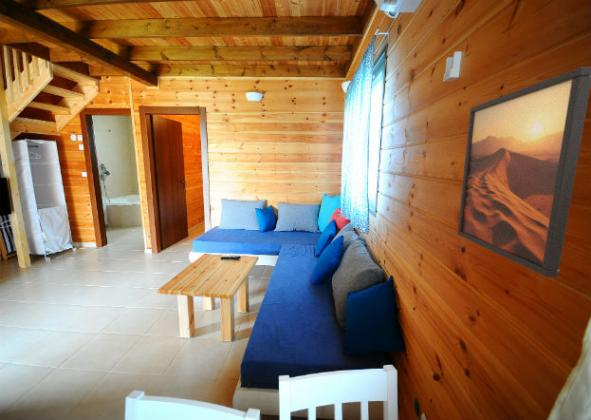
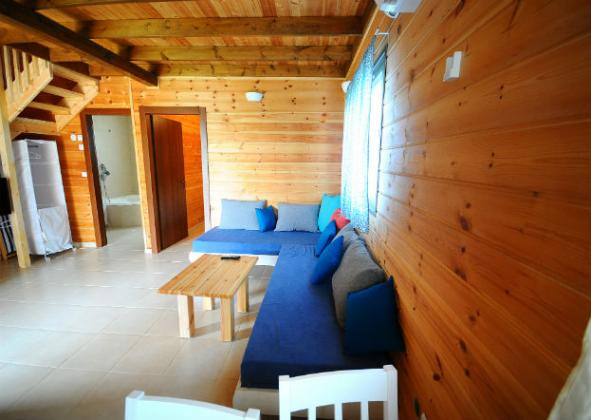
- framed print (505, 175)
